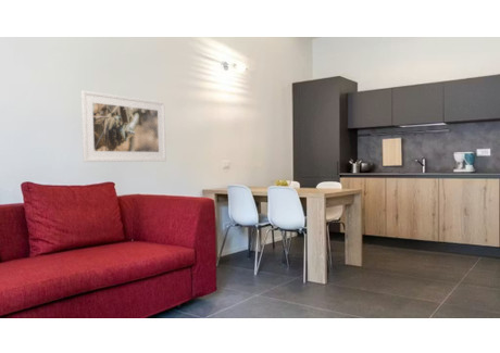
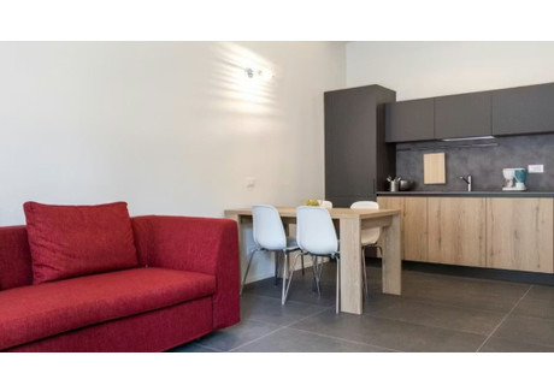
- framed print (127, 129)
